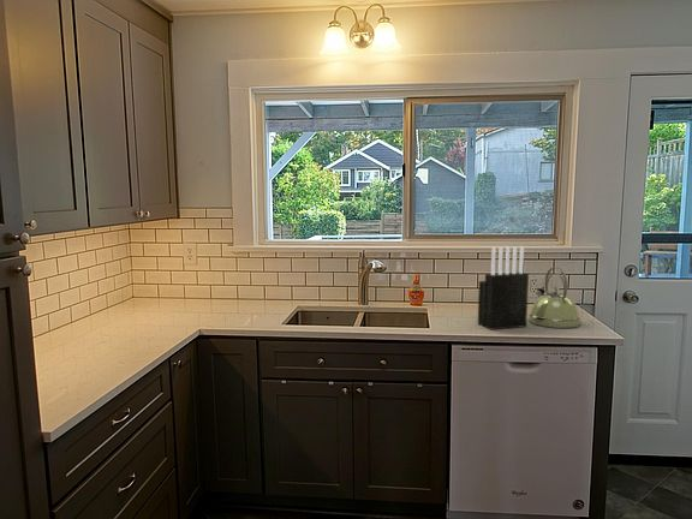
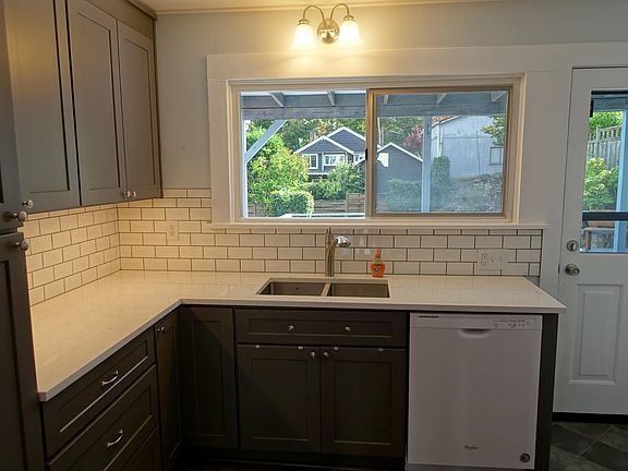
- kettle (553, 293)
- knife block (501, 285)
